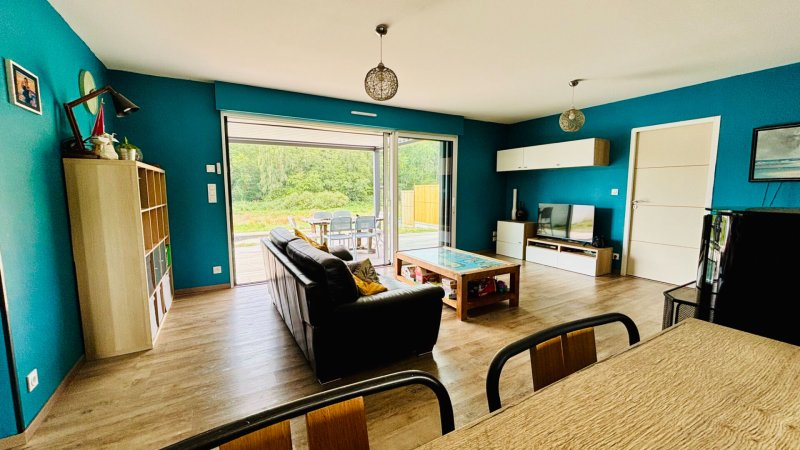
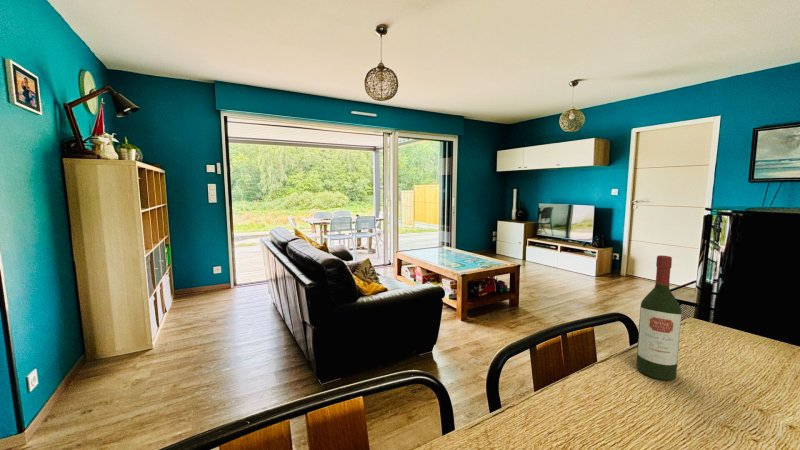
+ wine bottle (659, 315)
